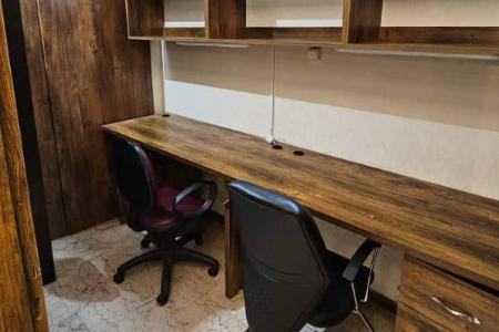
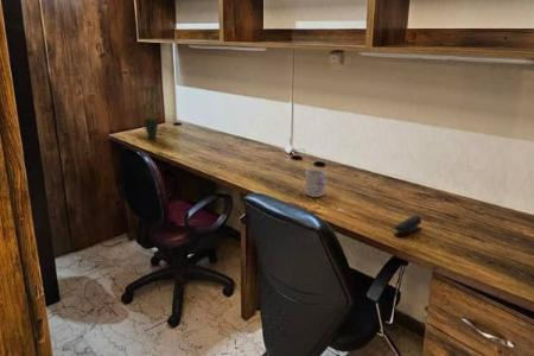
+ potted plant (152, 112)
+ mug (317, 182)
+ stapler (408, 224)
